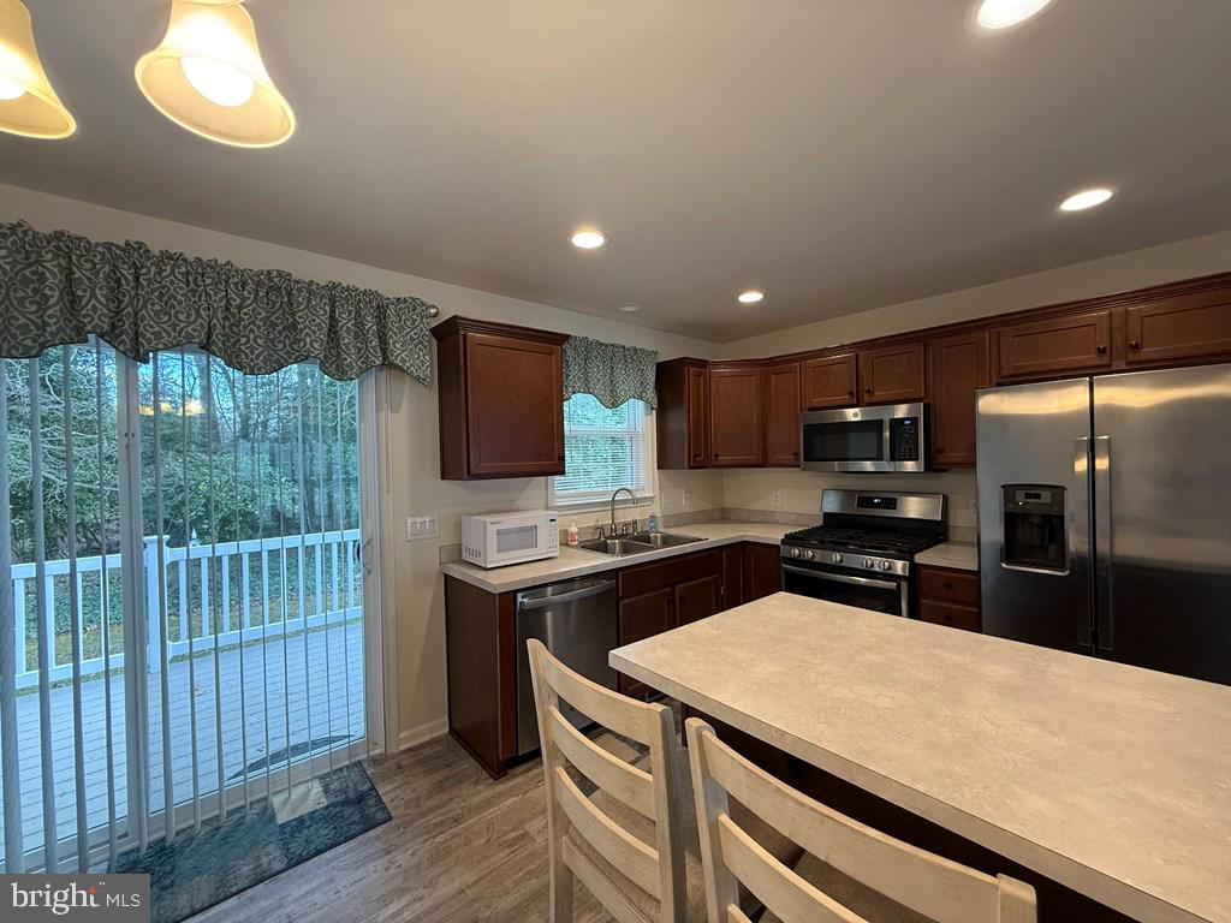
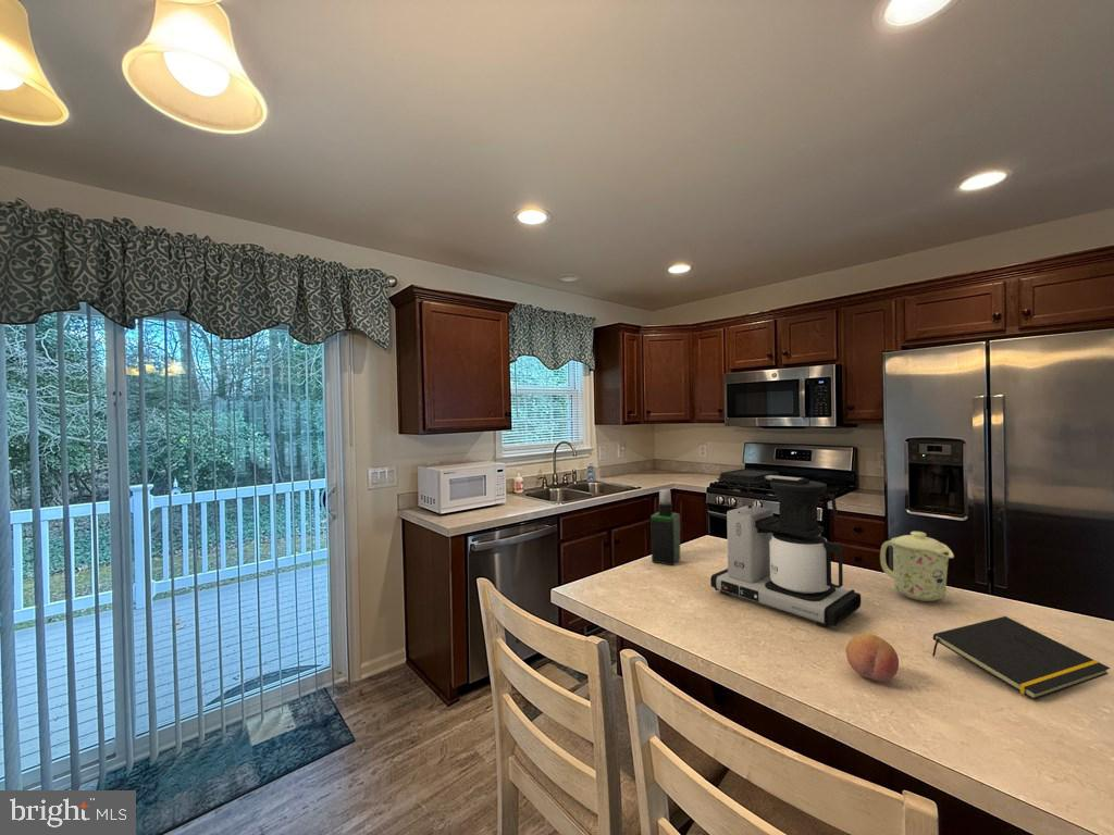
+ fruit (871, 656)
+ mug (915, 563)
+ notepad (1017, 652)
+ spray bottle (665, 525)
+ coffee maker (780, 538)
